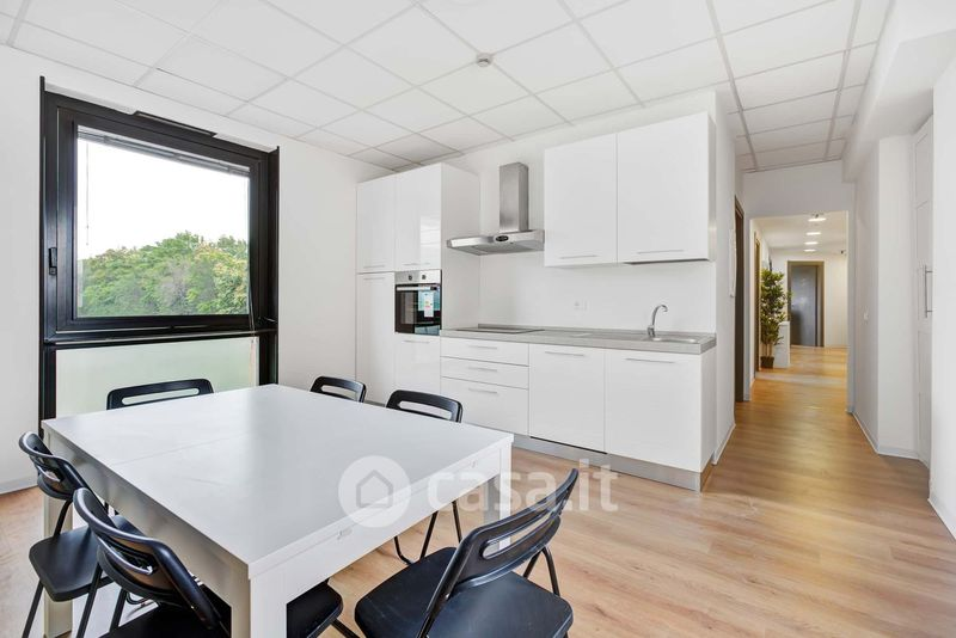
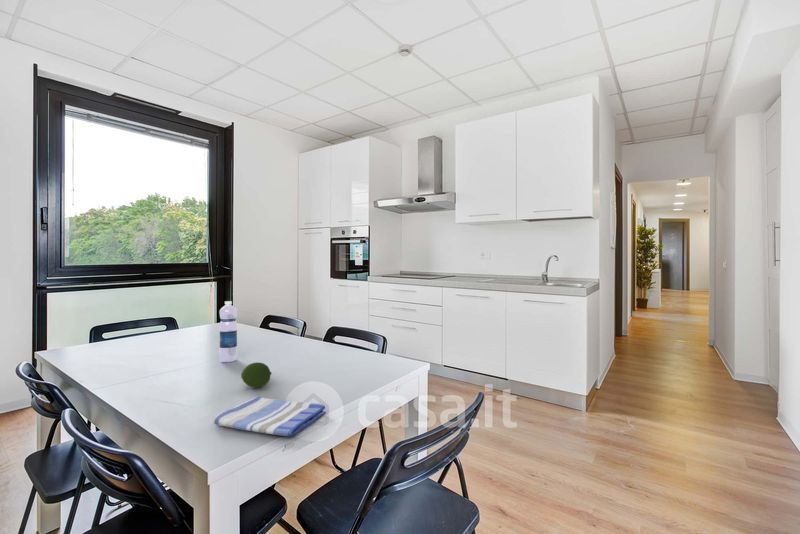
+ water bottle (228, 331)
+ fruit (256, 375)
+ dish towel (271, 414)
